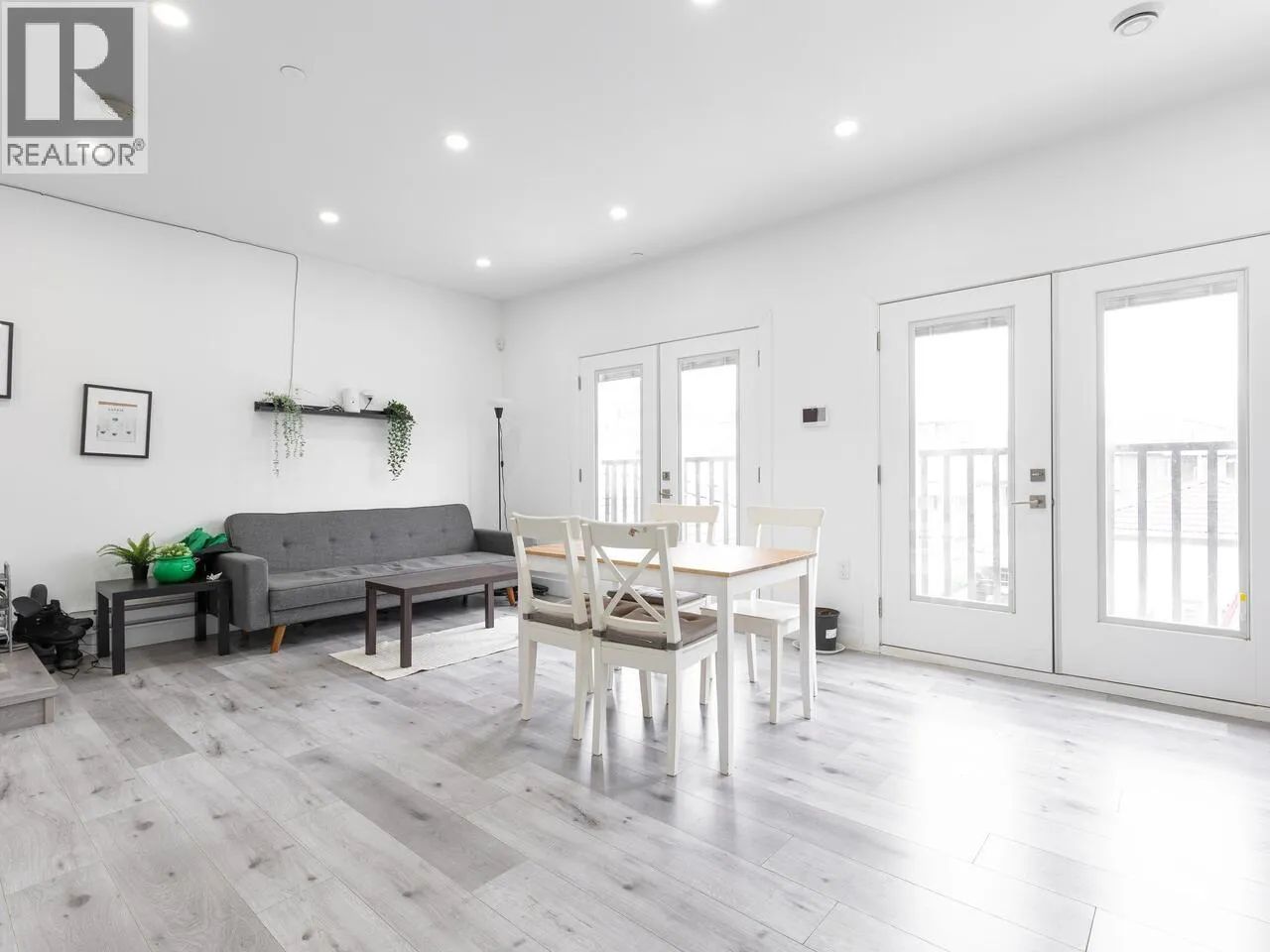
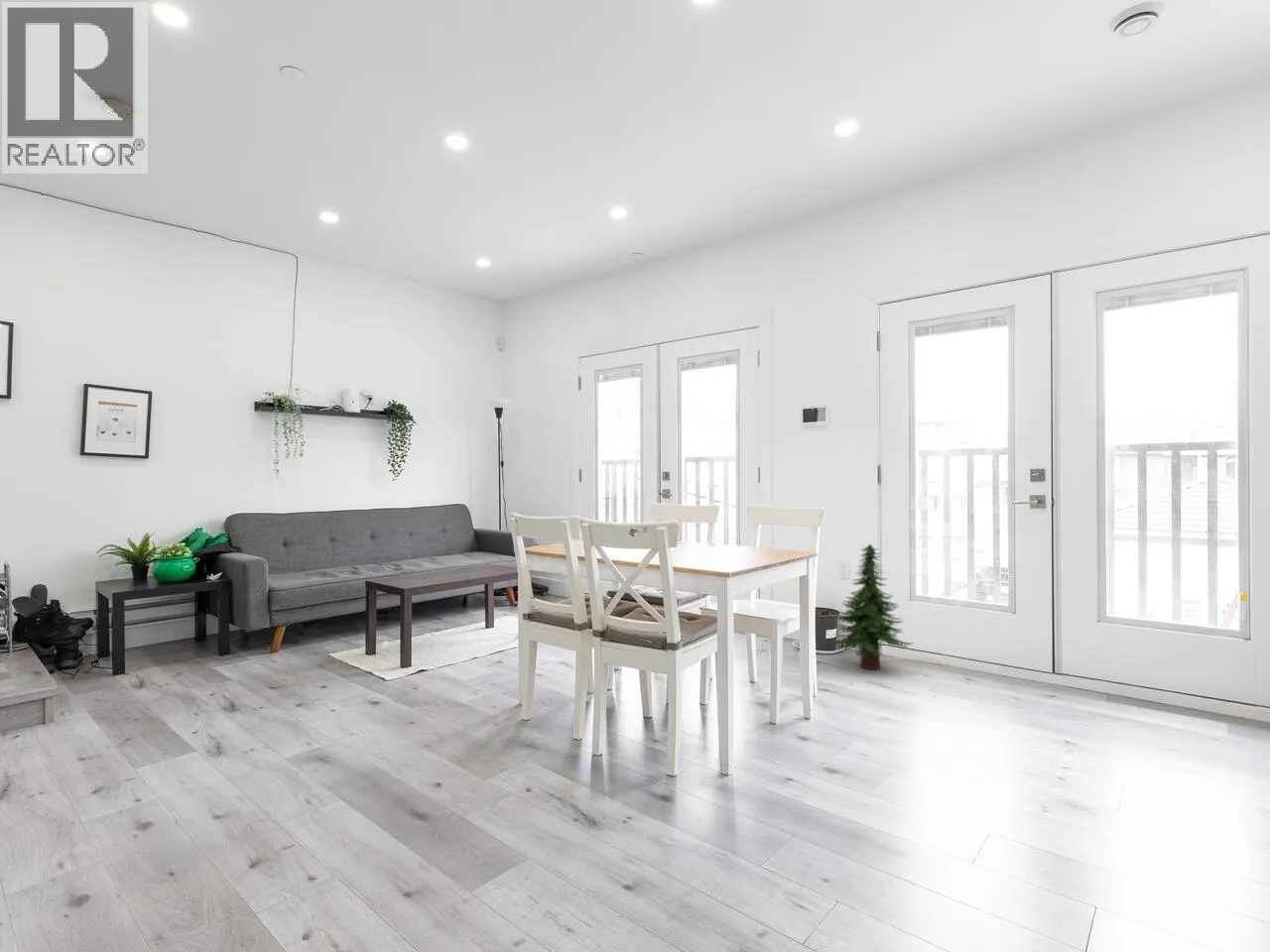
+ tree (870, 605)
